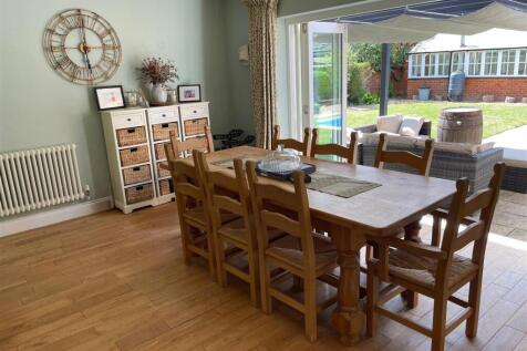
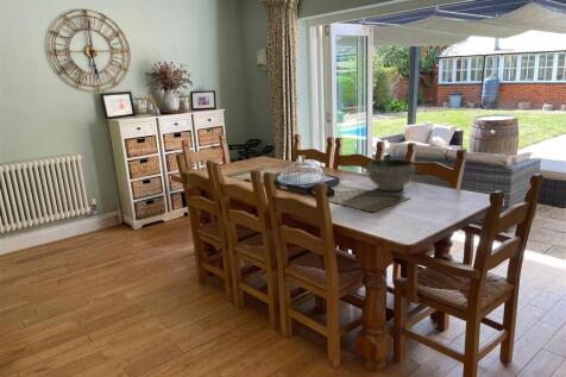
+ bowl (390, 175)
